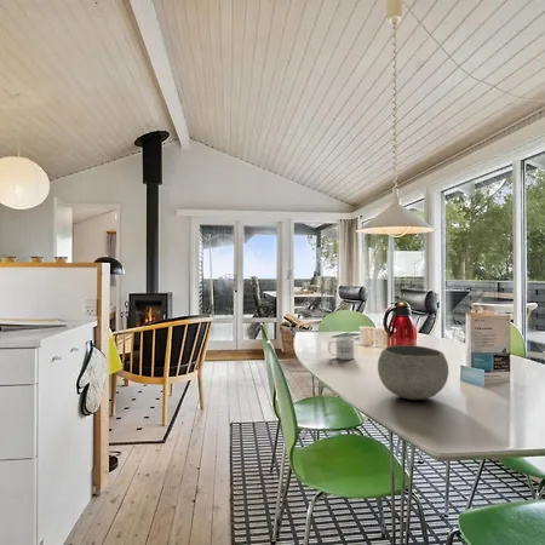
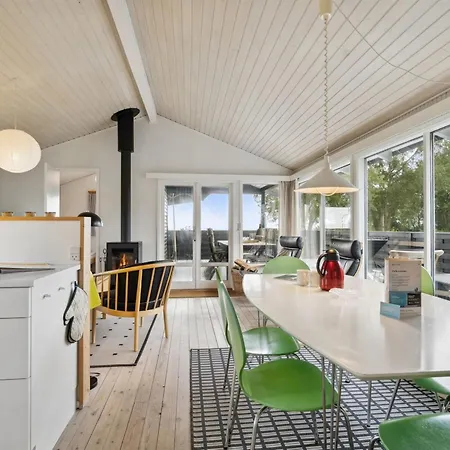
- bowl (412, 373)
- mug (340, 348)
